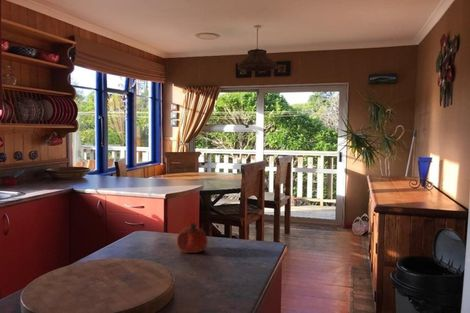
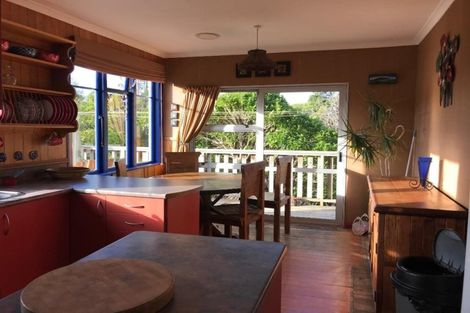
- fruit (192, 236)
